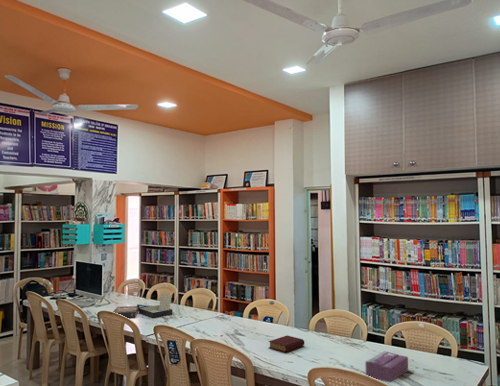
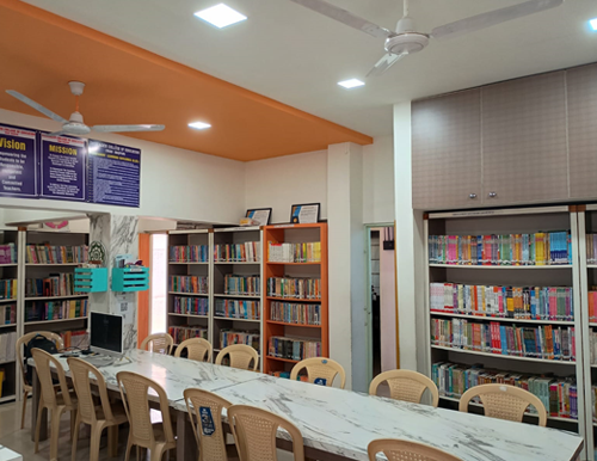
- book (286, 343)
- board game (138, 304)
- tissue box (387, 365)
